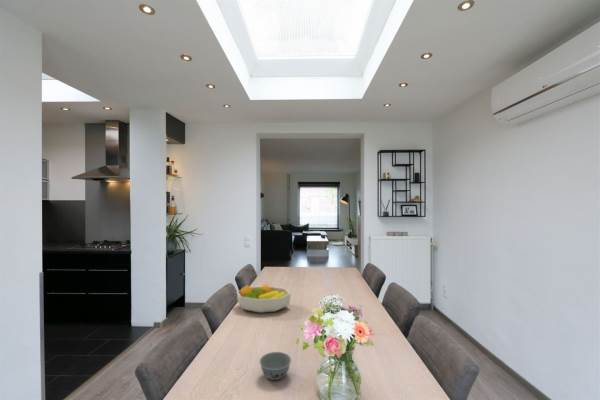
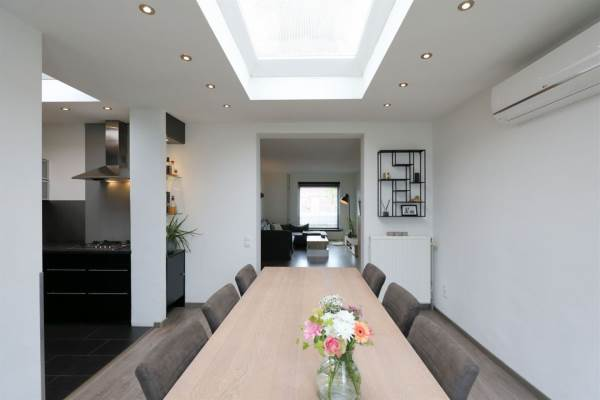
- bowl (275, 367)
- fruit bowl (263, 296)
